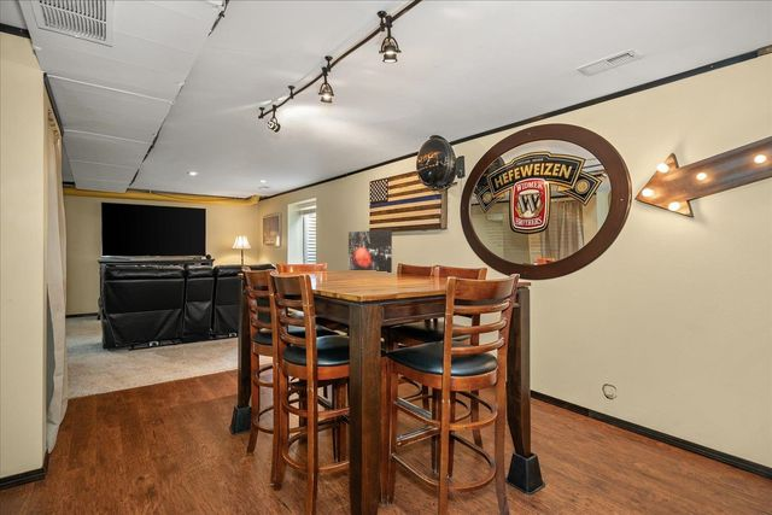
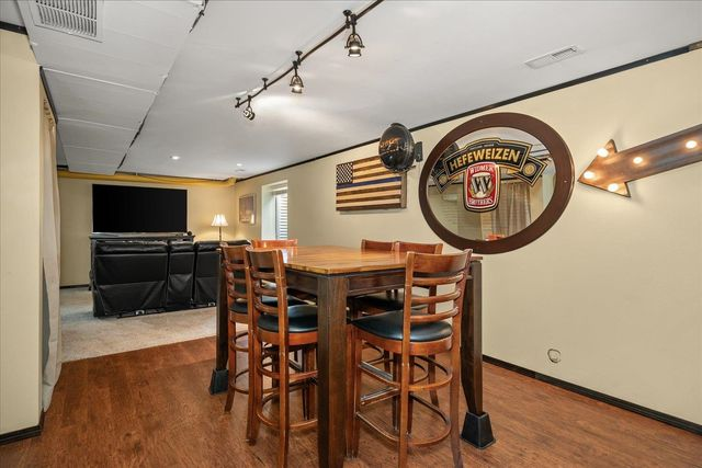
- wall art (368, 253)
